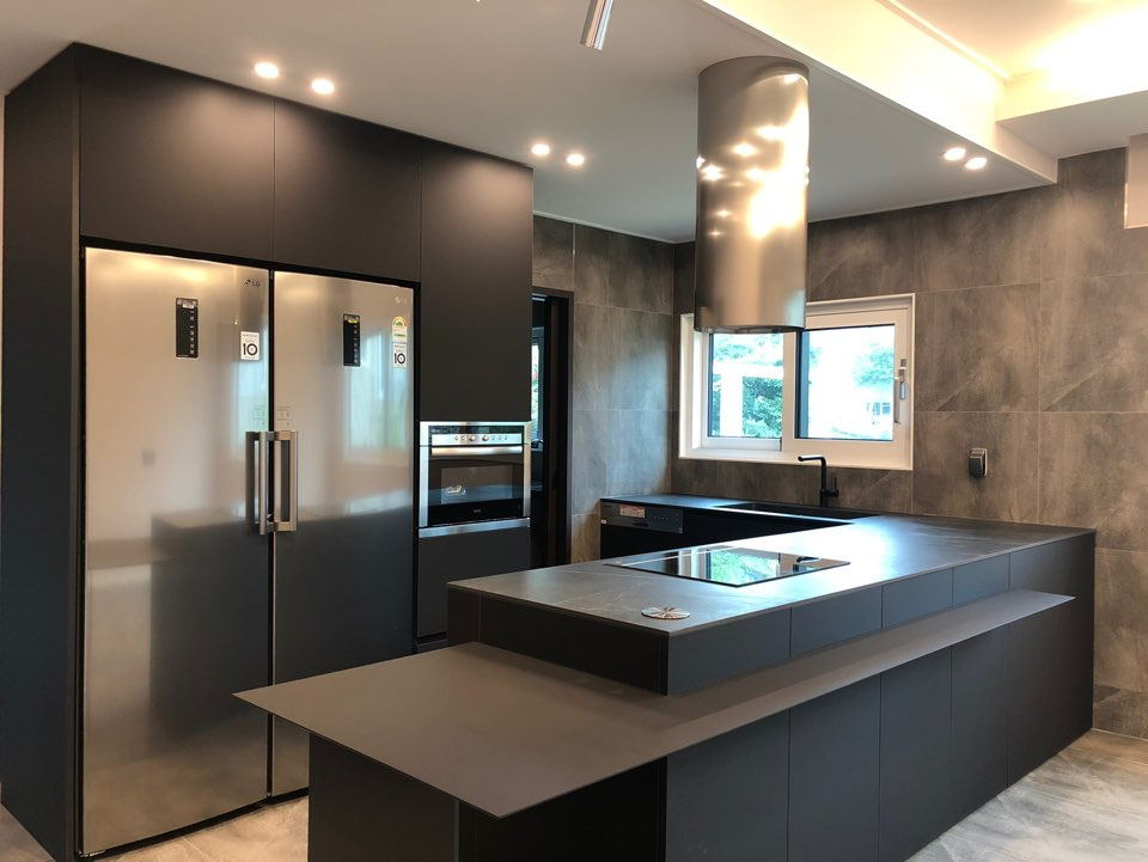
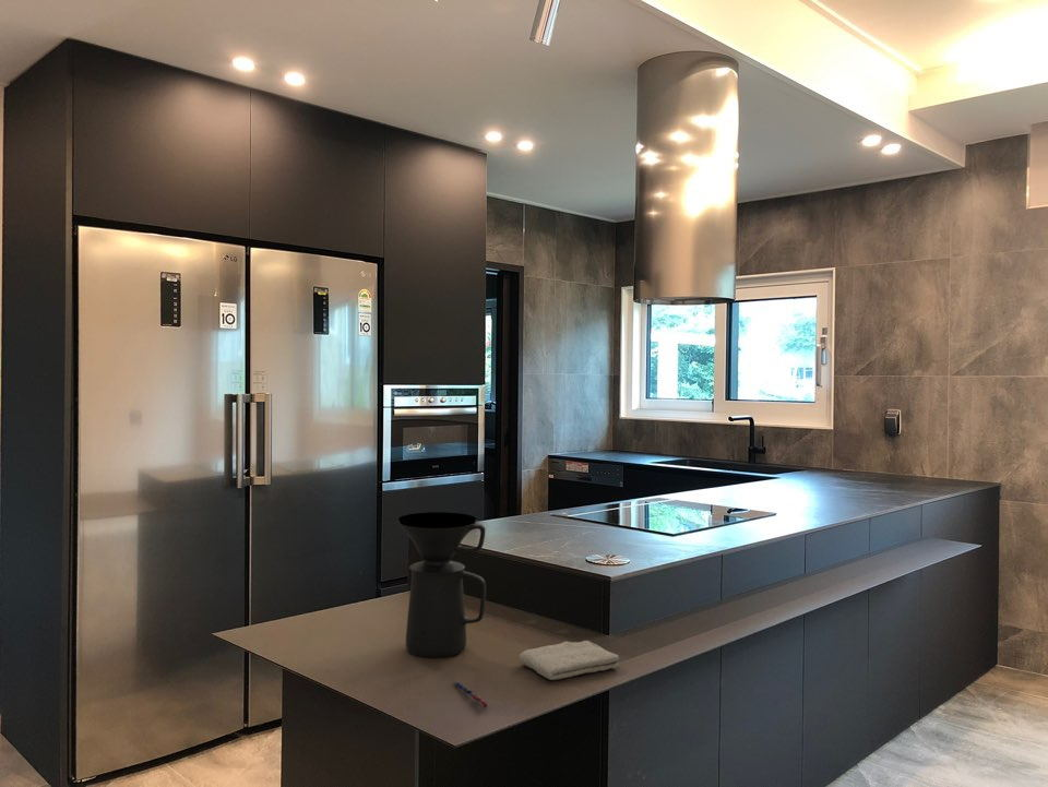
+ coffee maker (437, 583)
+ washcloth (570, 658)
+ pen (469, 692)
